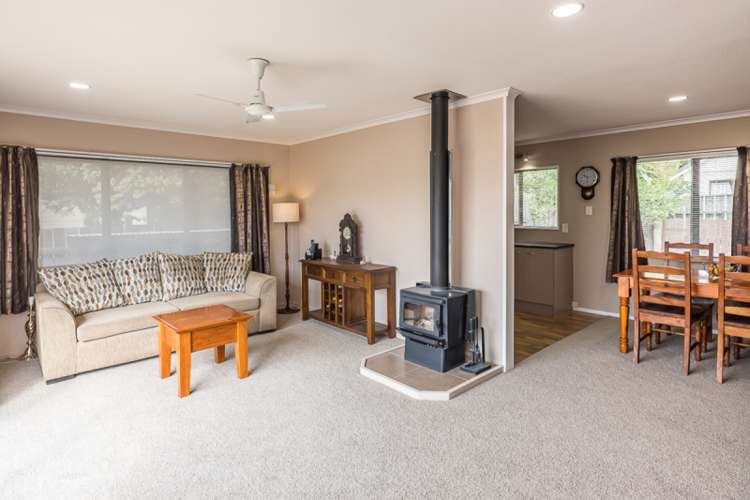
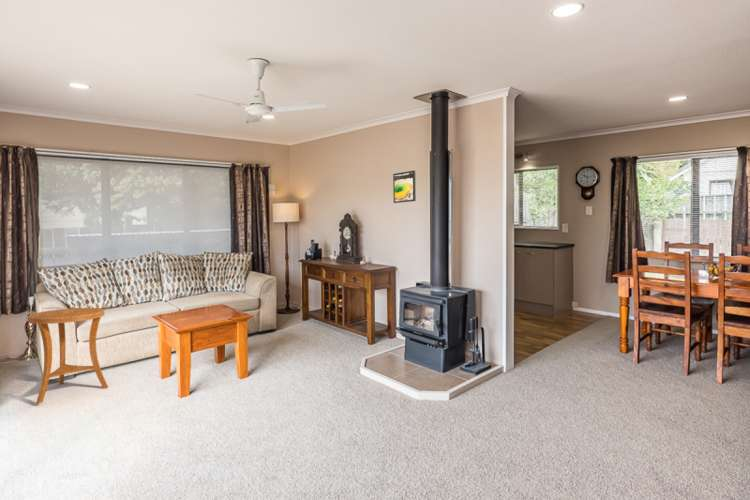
+ side table (65, 349)
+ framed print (404, 187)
